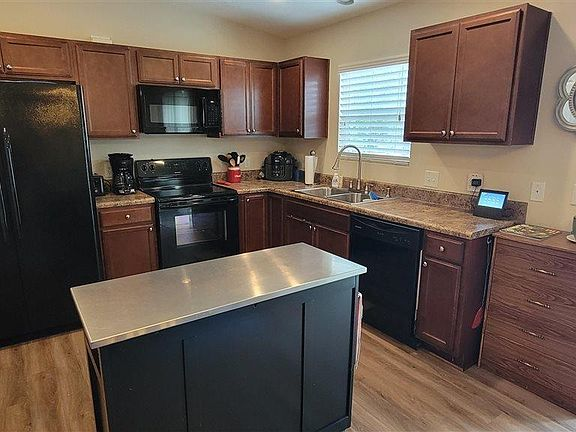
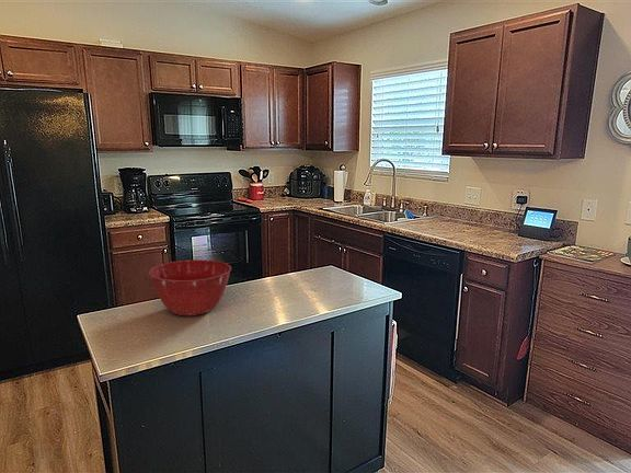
+ mixing bowl (192, 289)
